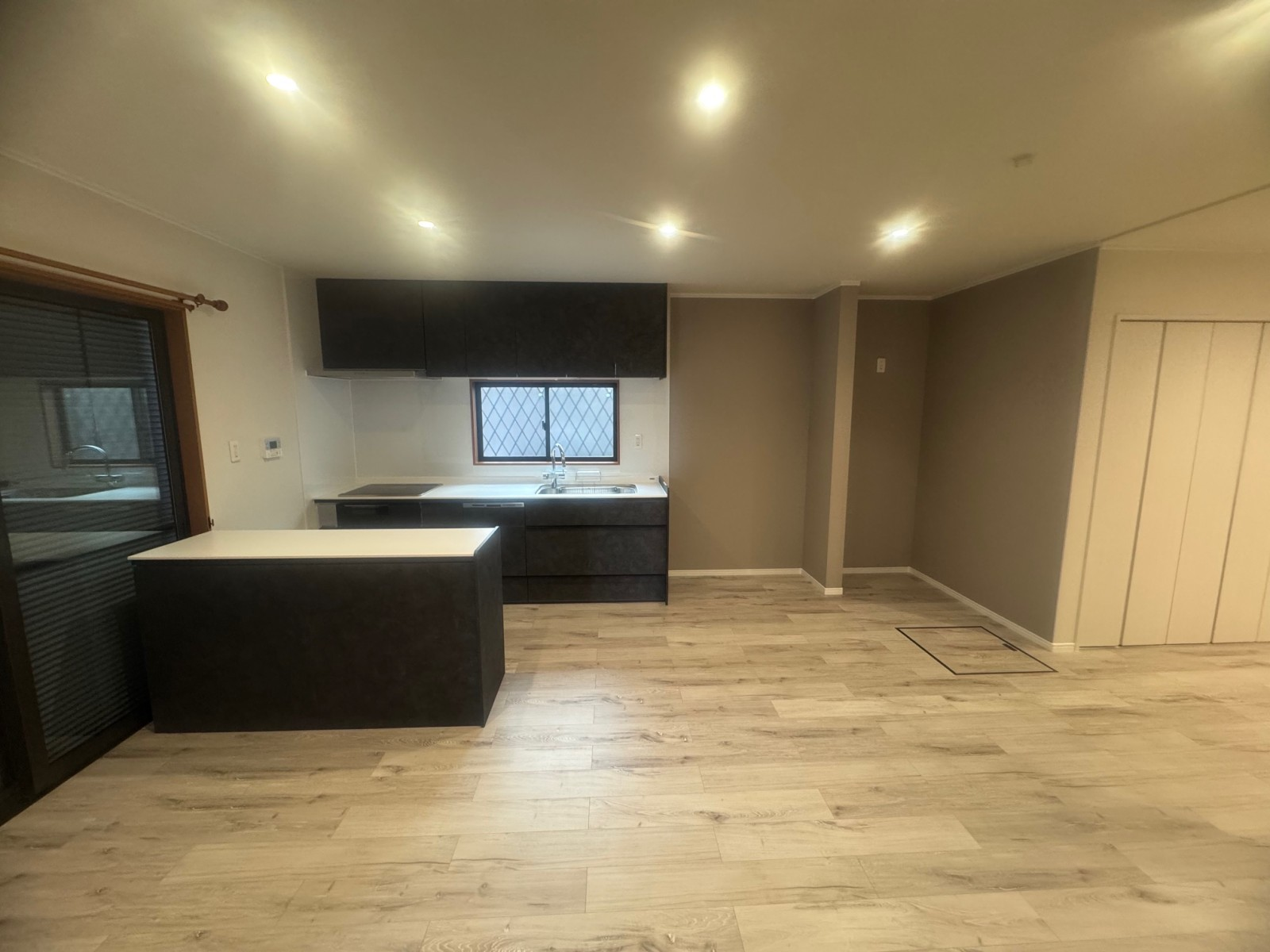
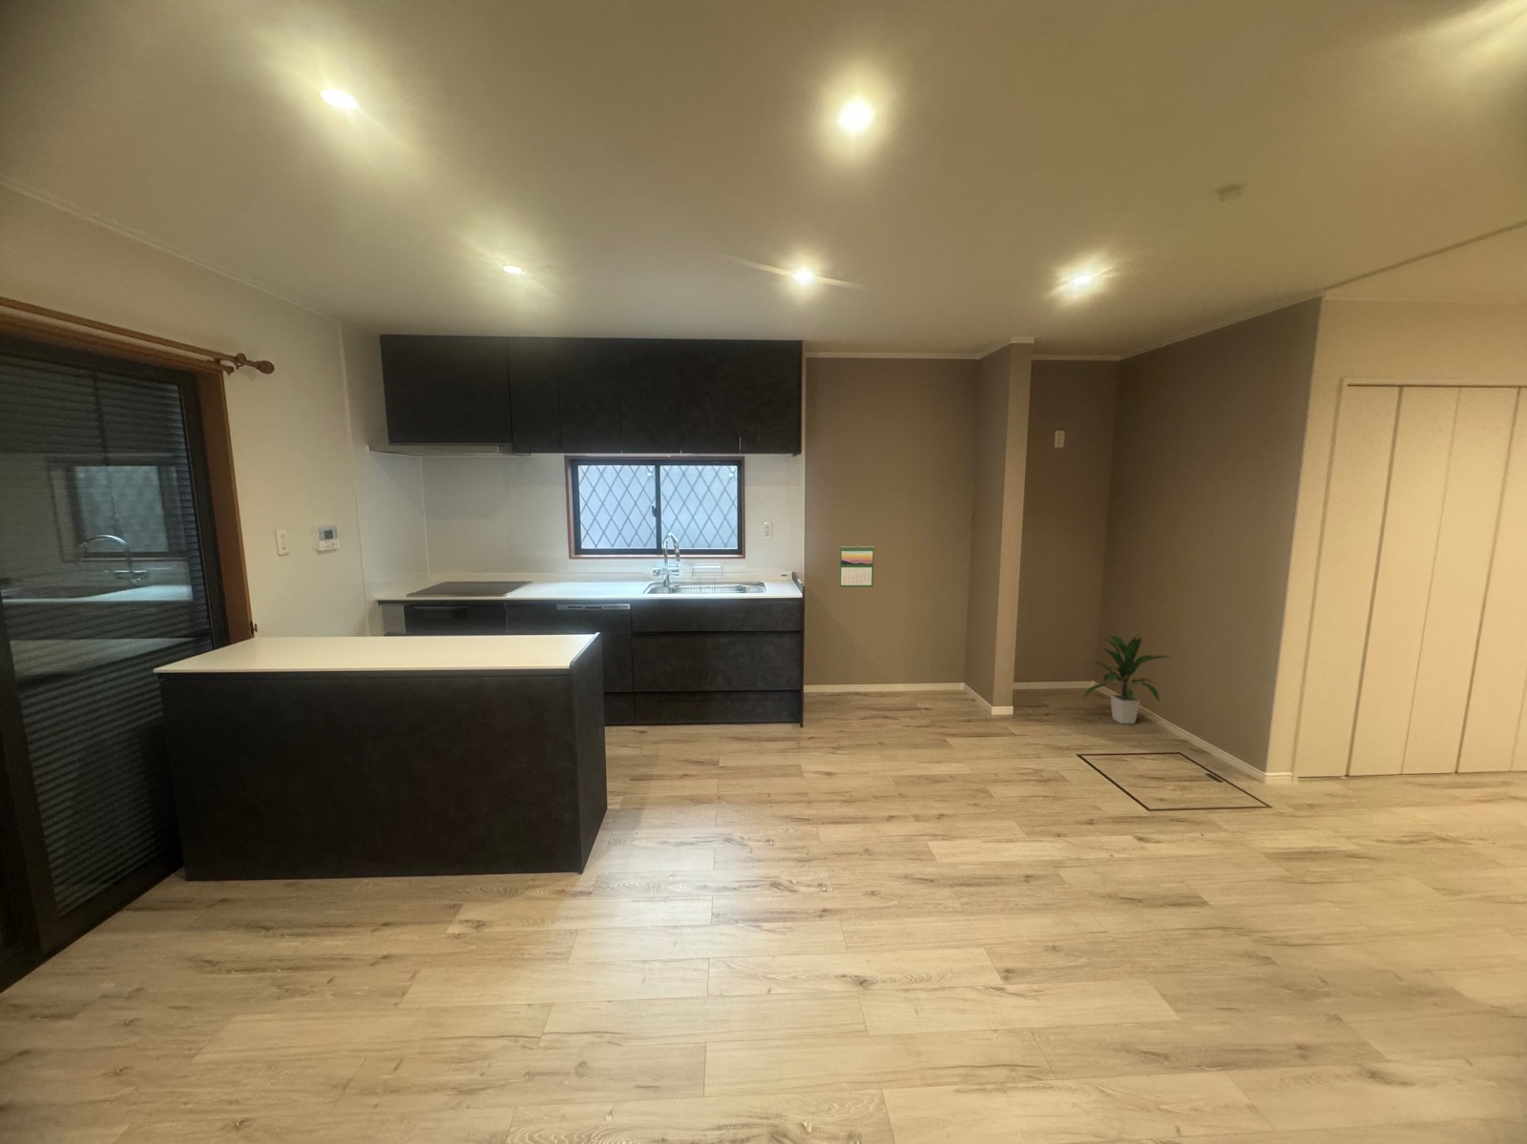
+ indoor plant (1122, 675)
+ calendar (856, 566)
